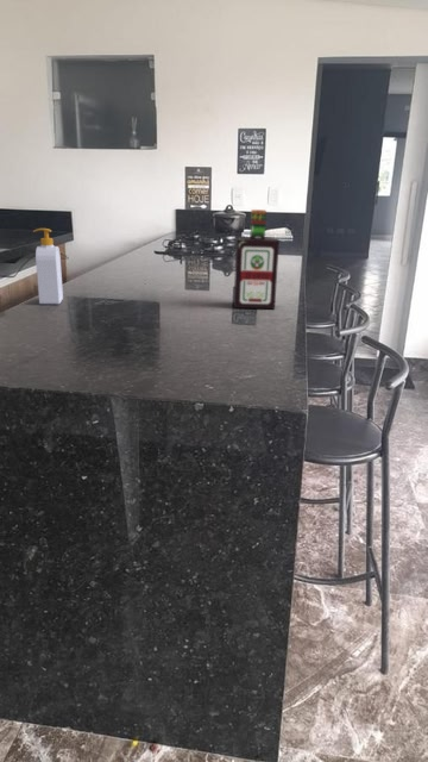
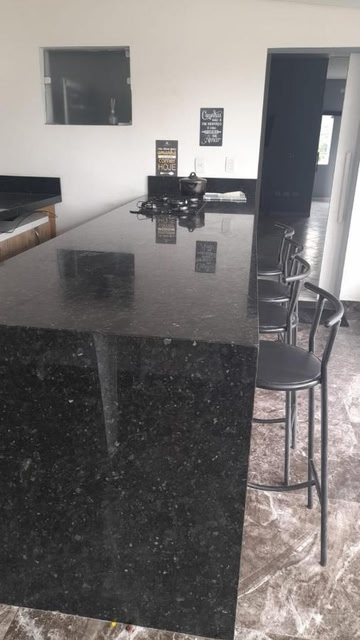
- bottle (256, 258)
- soap bottle (48, 266)
